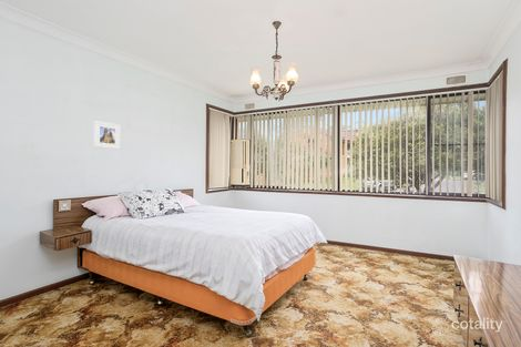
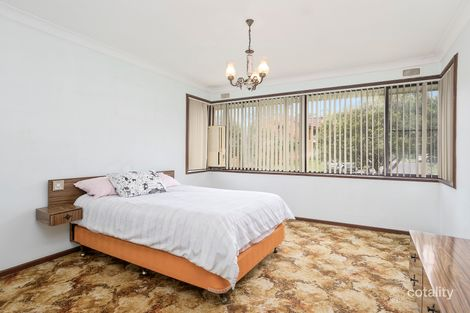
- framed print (106, 135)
